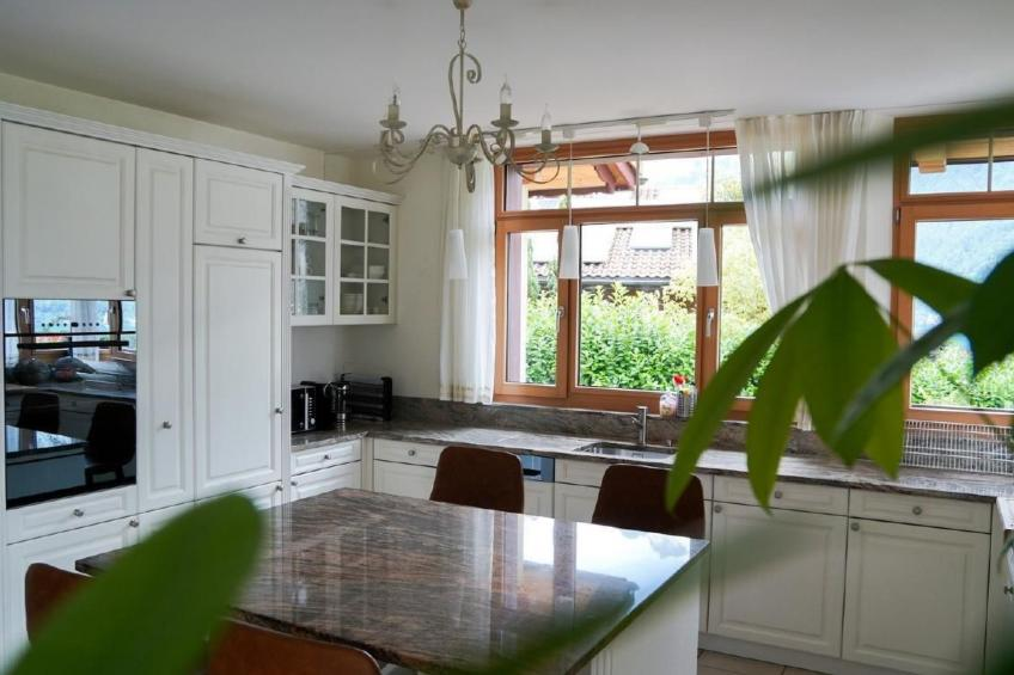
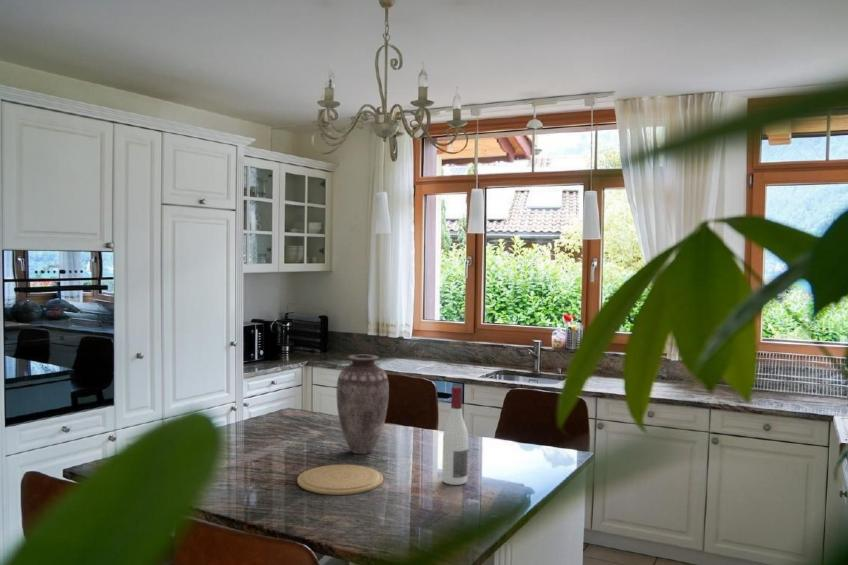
+ vase (362, 403)
+ alcohol (455, 434)
+ plate (340, 478)
